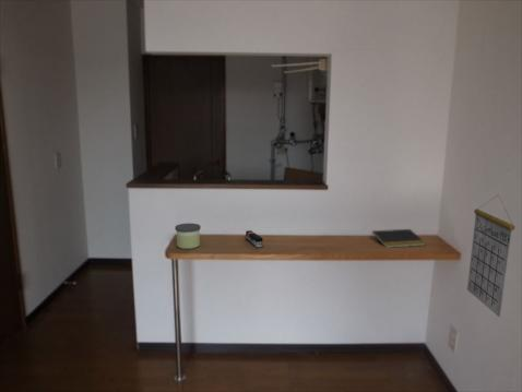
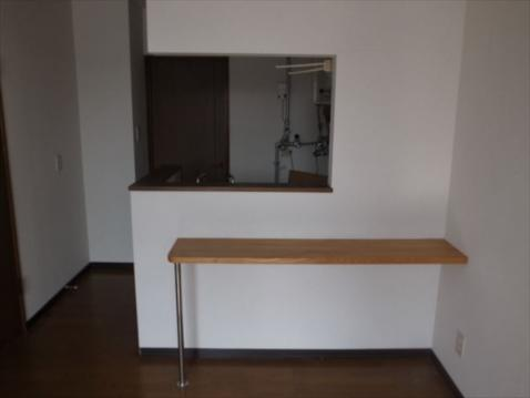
- candle (188, 236)
- calendar (489, 250)
- stapler (253, 238)
- notepad (398, 237)
